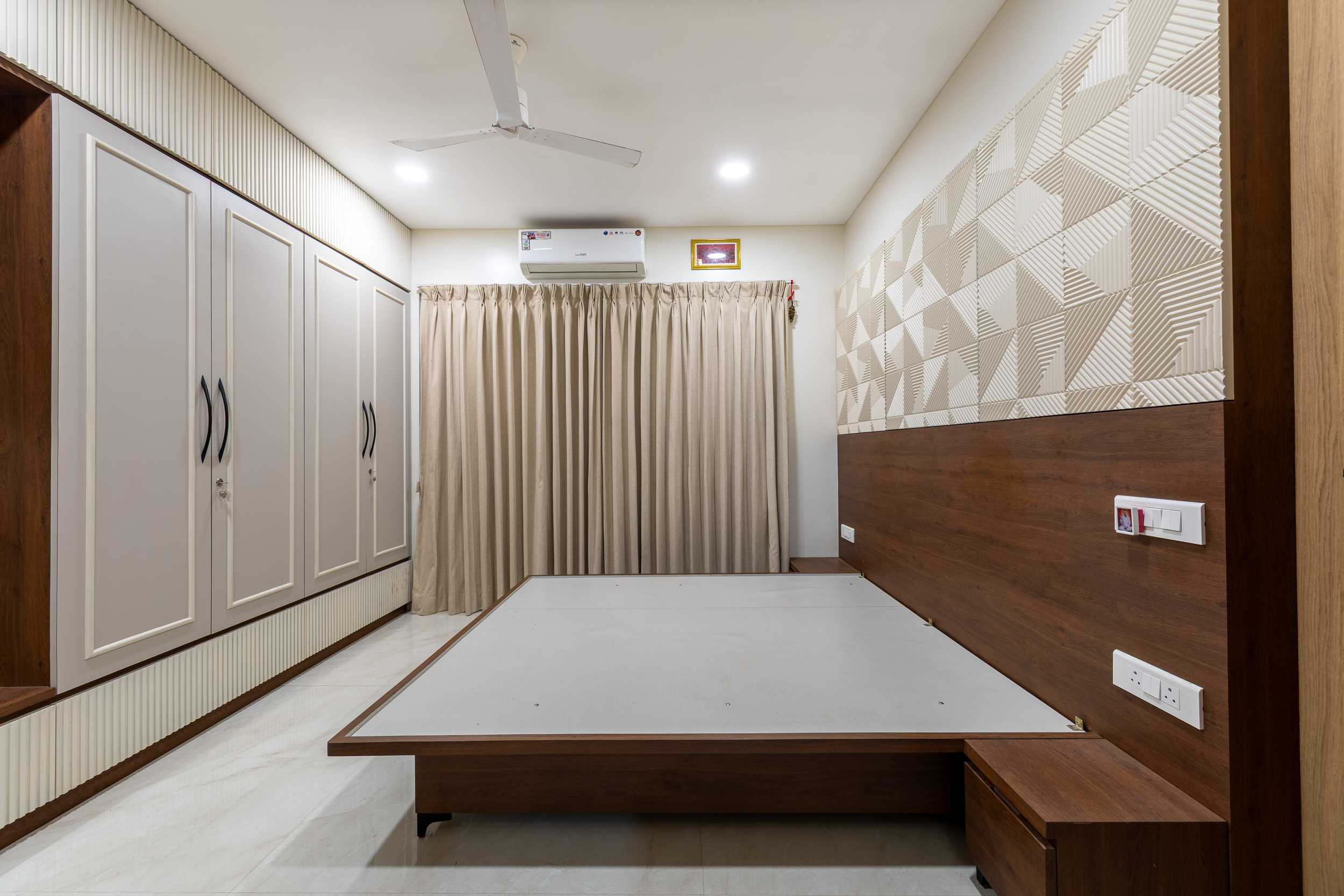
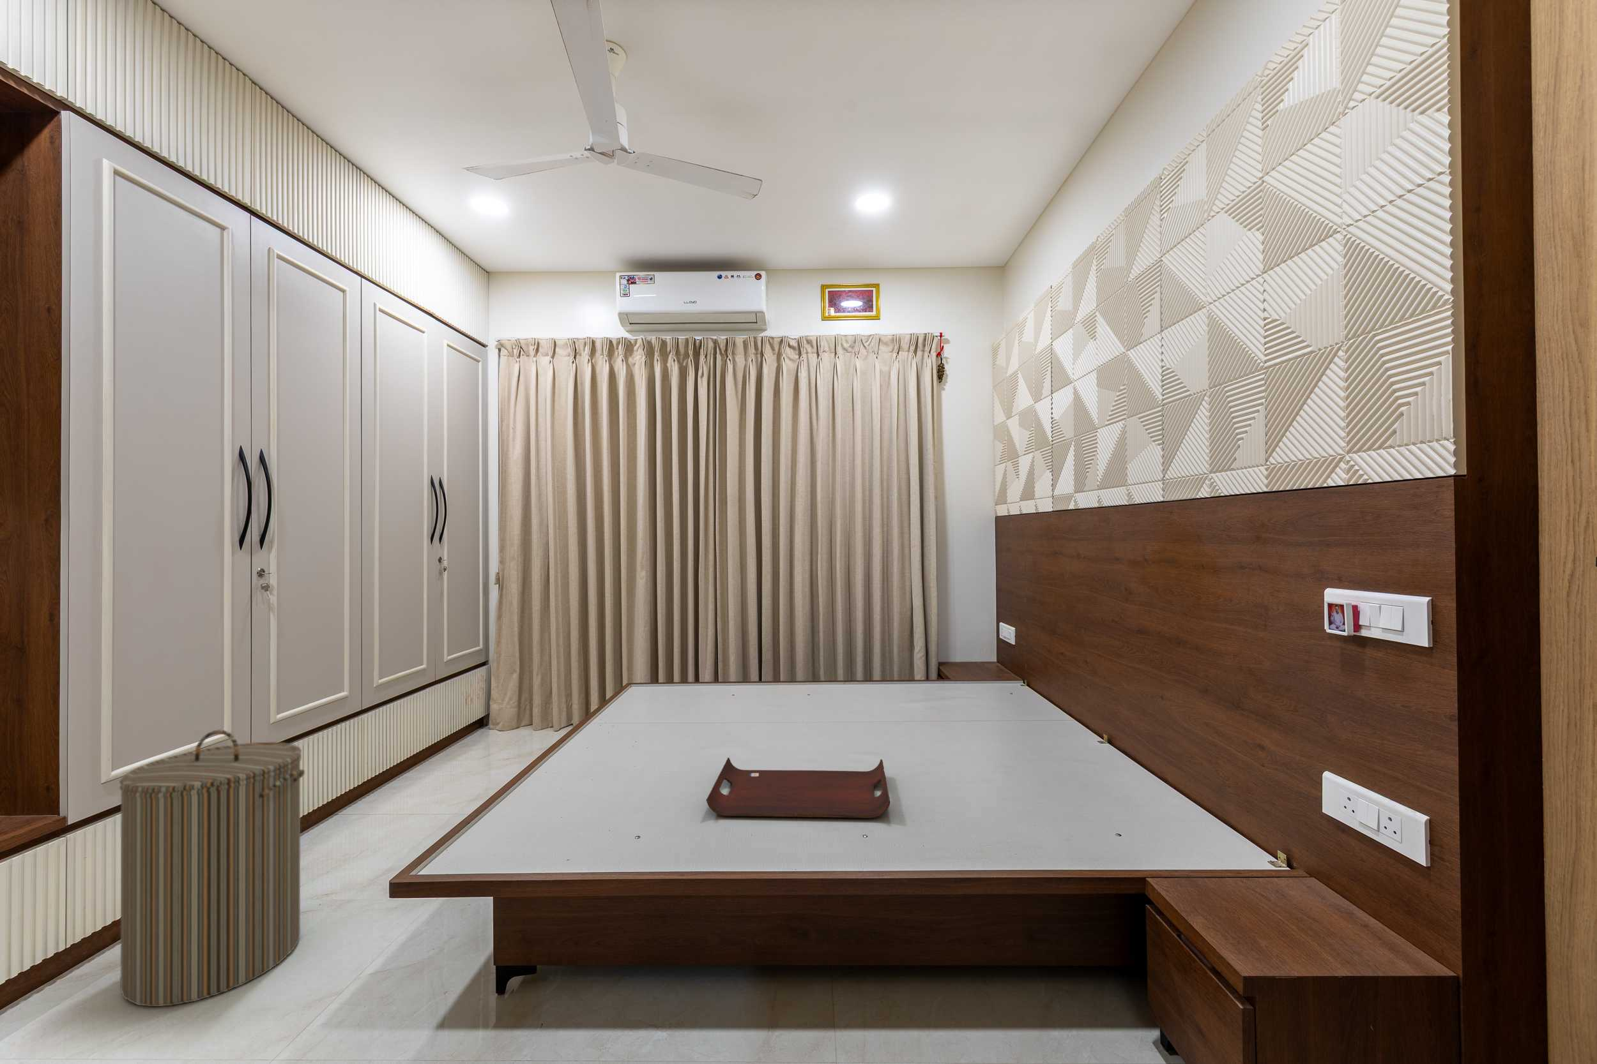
+ laundry hamper (216, 846)
+ serving tray (801, 785)
